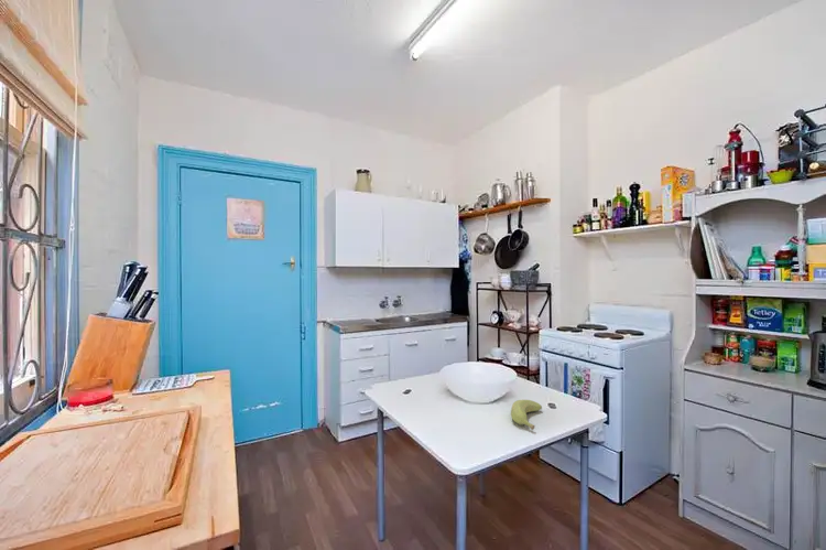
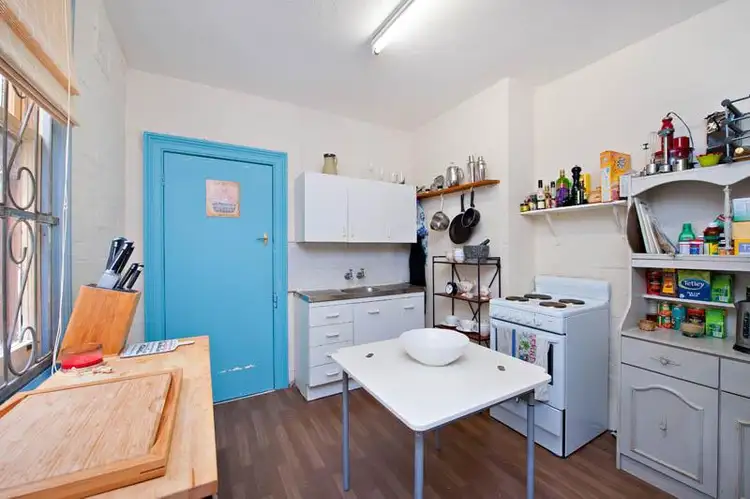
- banana (529, 411)
